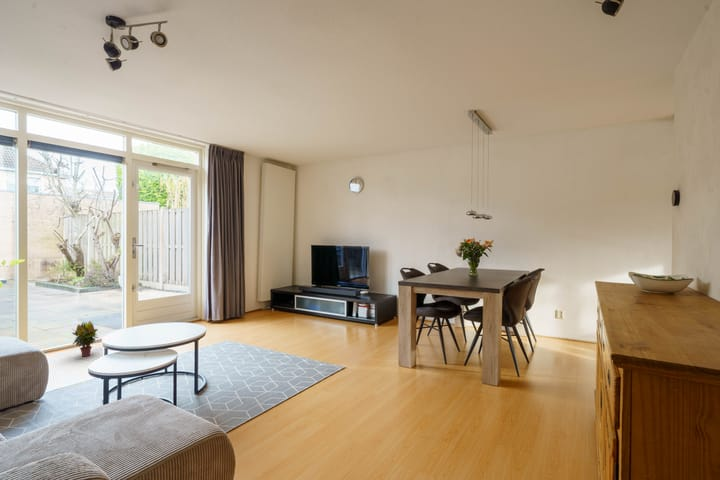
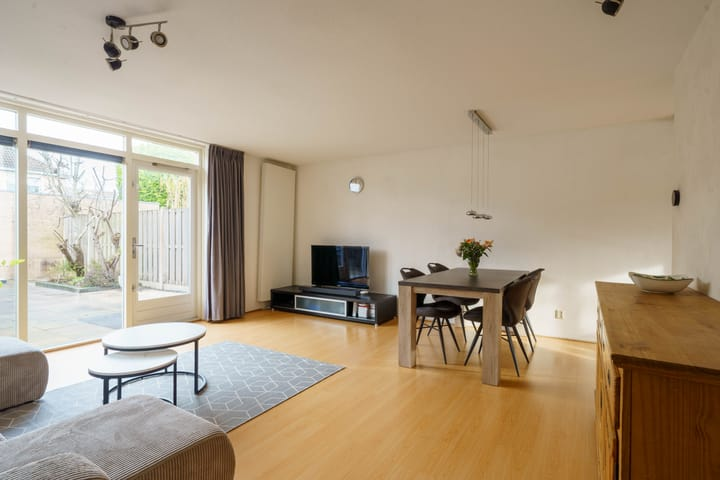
- potted plant (86, 338)
